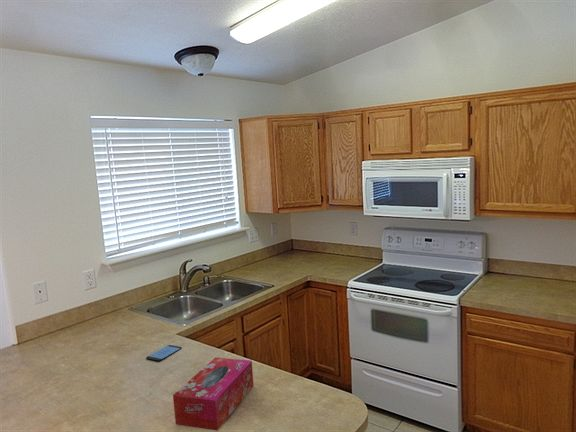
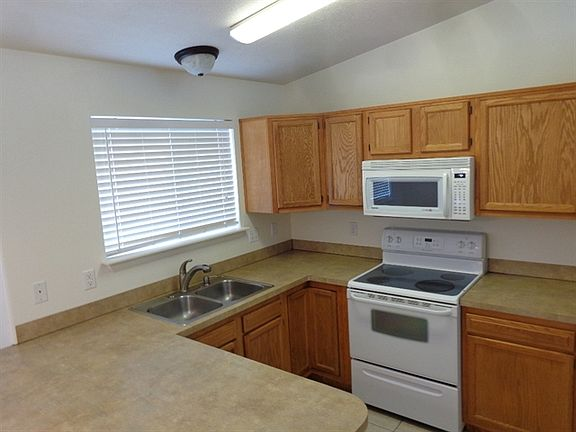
- smartphone (164, 352)
- tissue box (216, 390)
